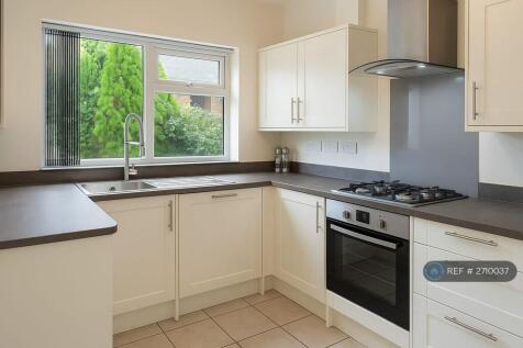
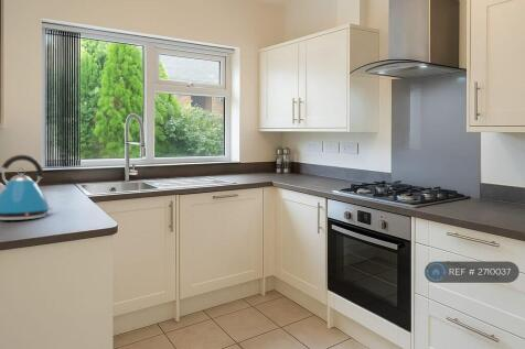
+ kettle (23, 185)
